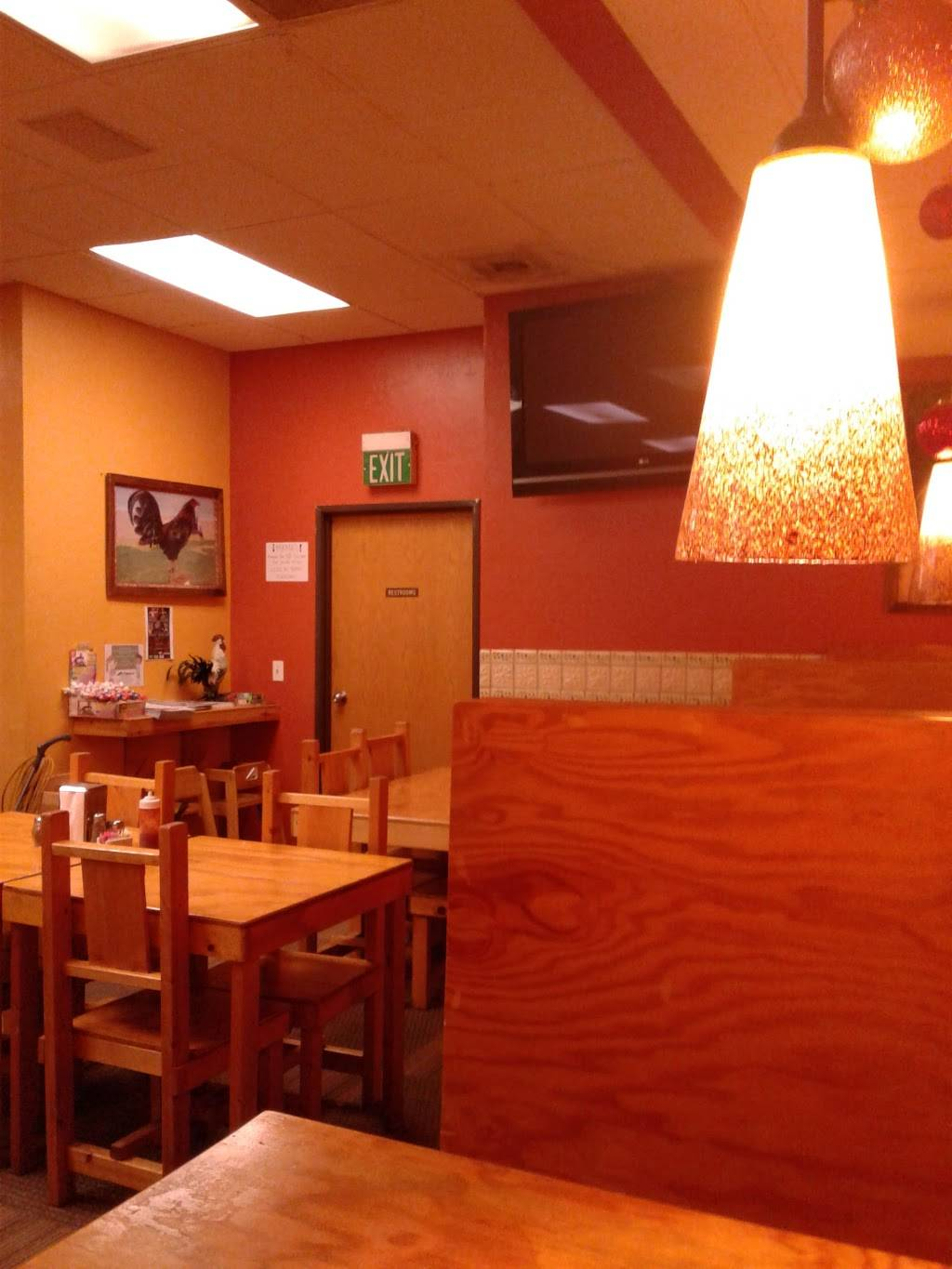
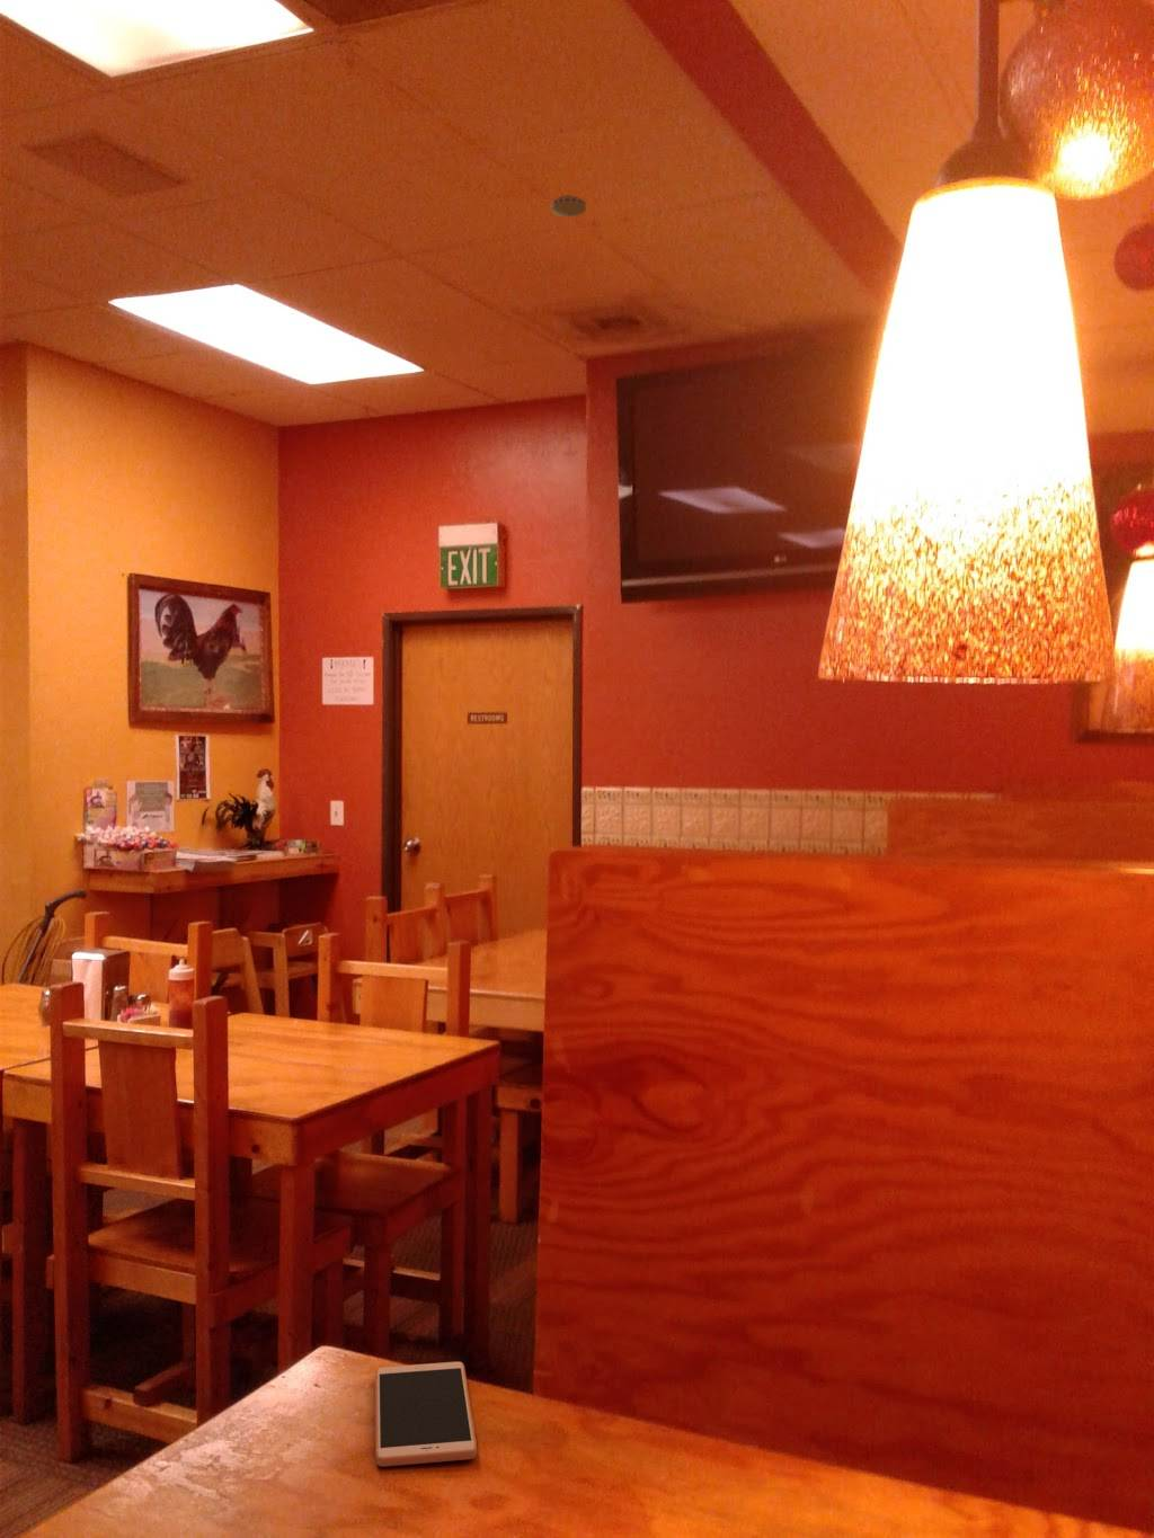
+ smoke detector (569, 205)
+ smartphone (423, 1410)
